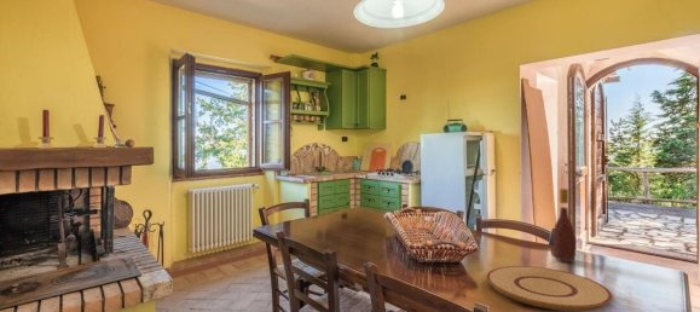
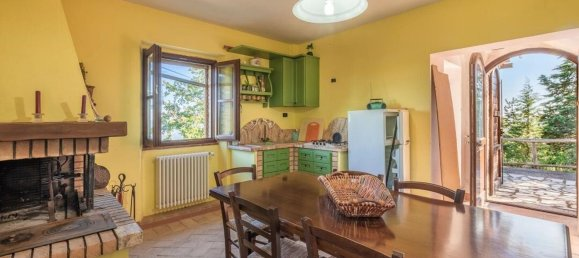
- plate (544, 285)
- wine bottle (563, 224)
